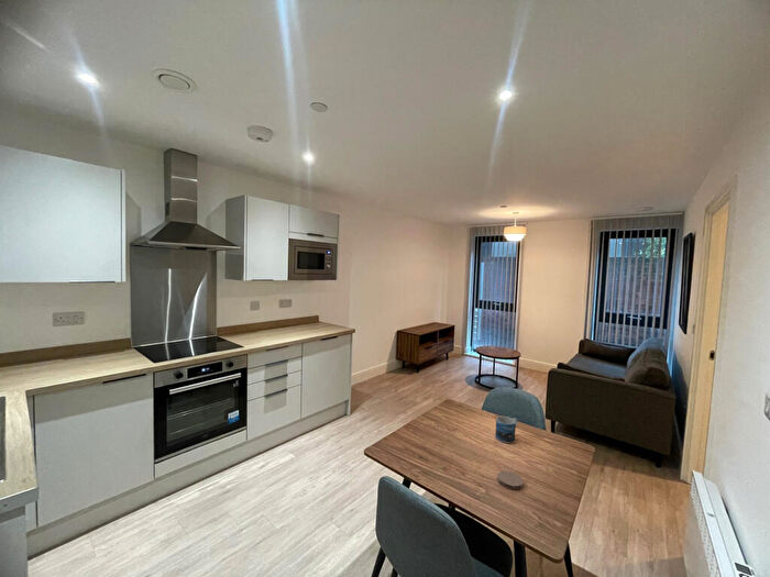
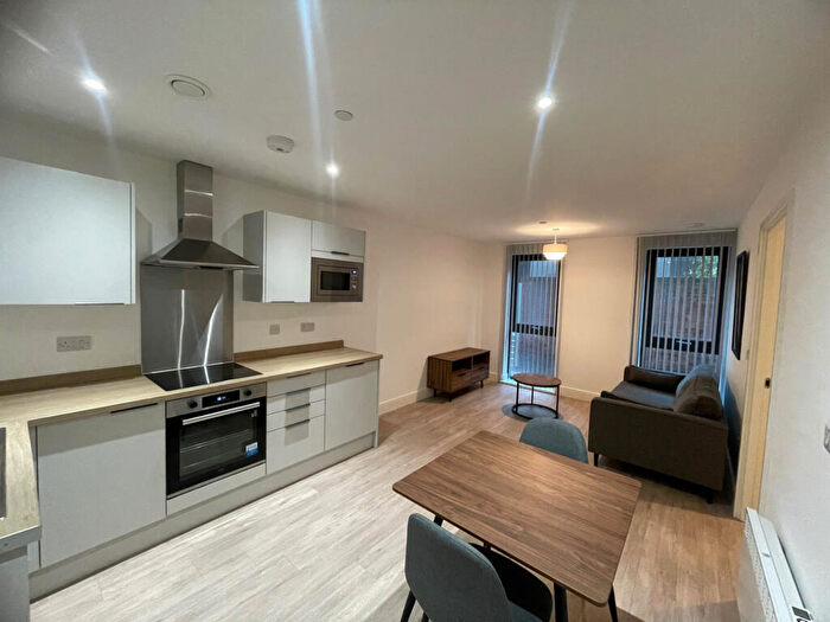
- mug (507, 428)
- coaster (509, 479)
